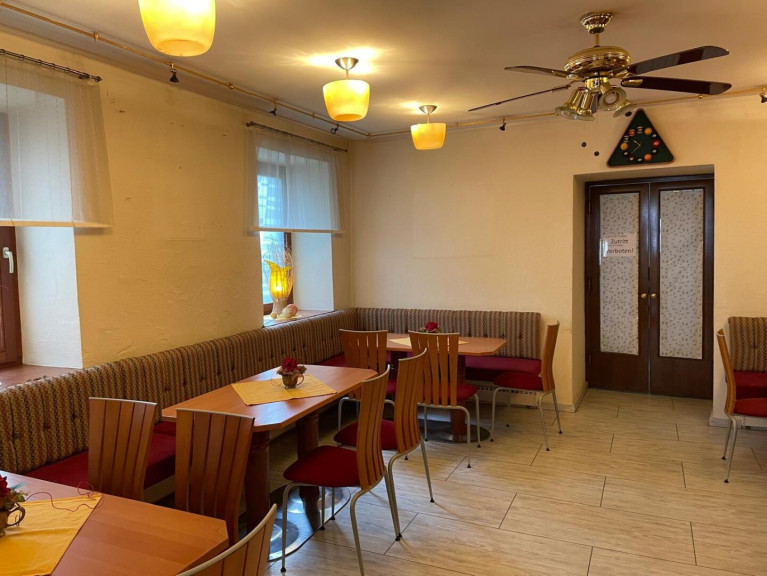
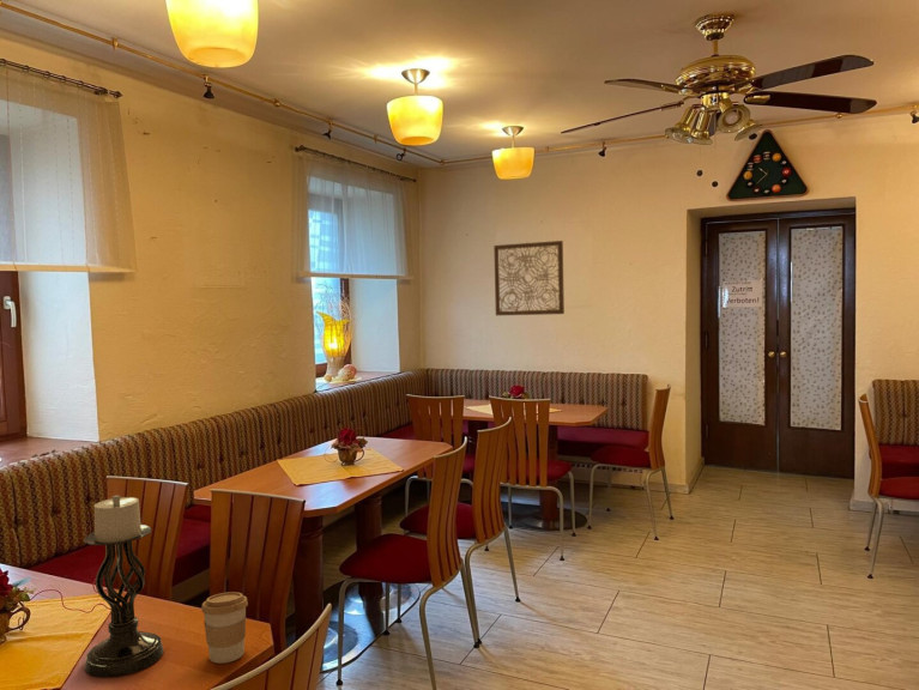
+ coffee cup (225, 624)
+ candle holder (121, 577)
+ wall art (525, 279)
